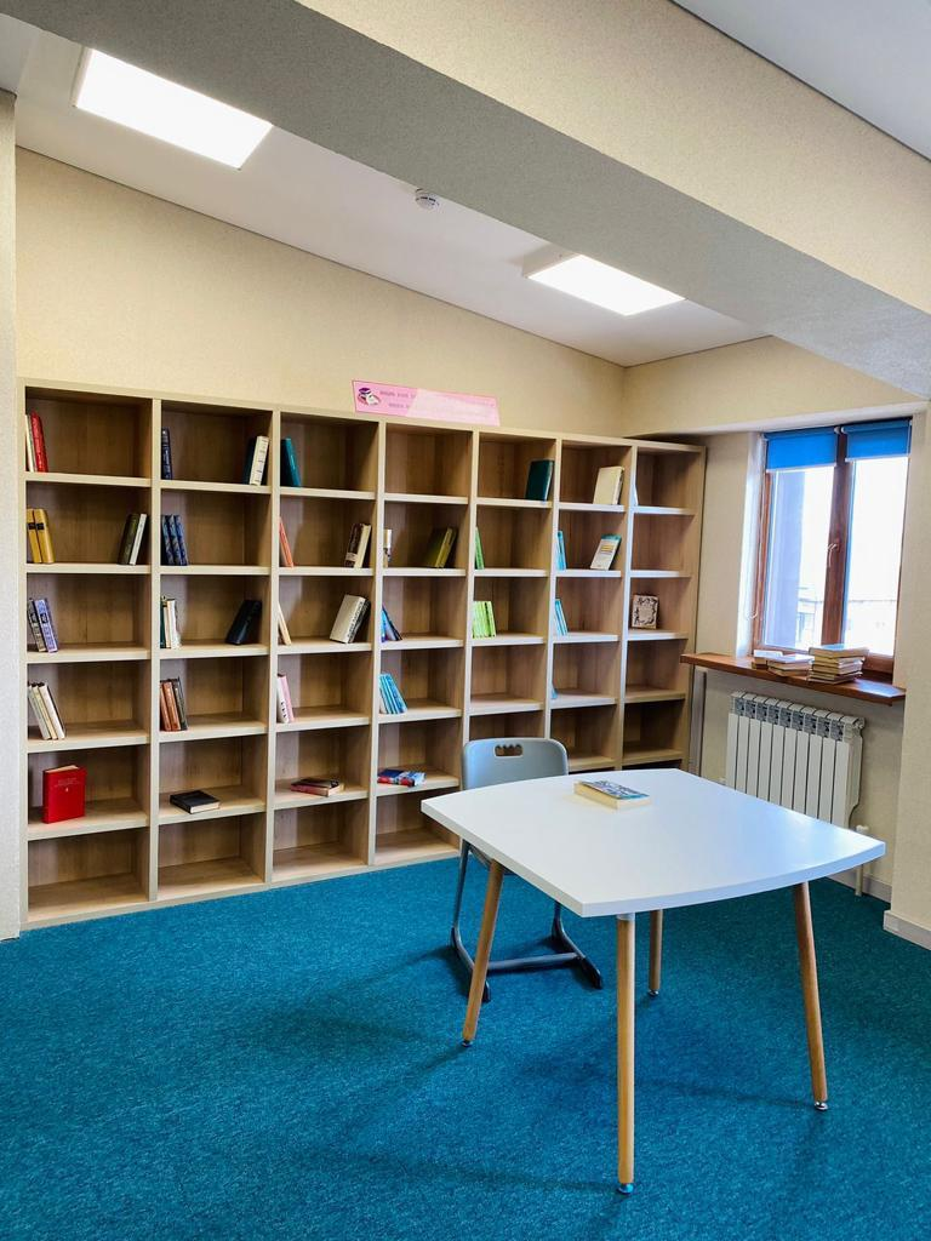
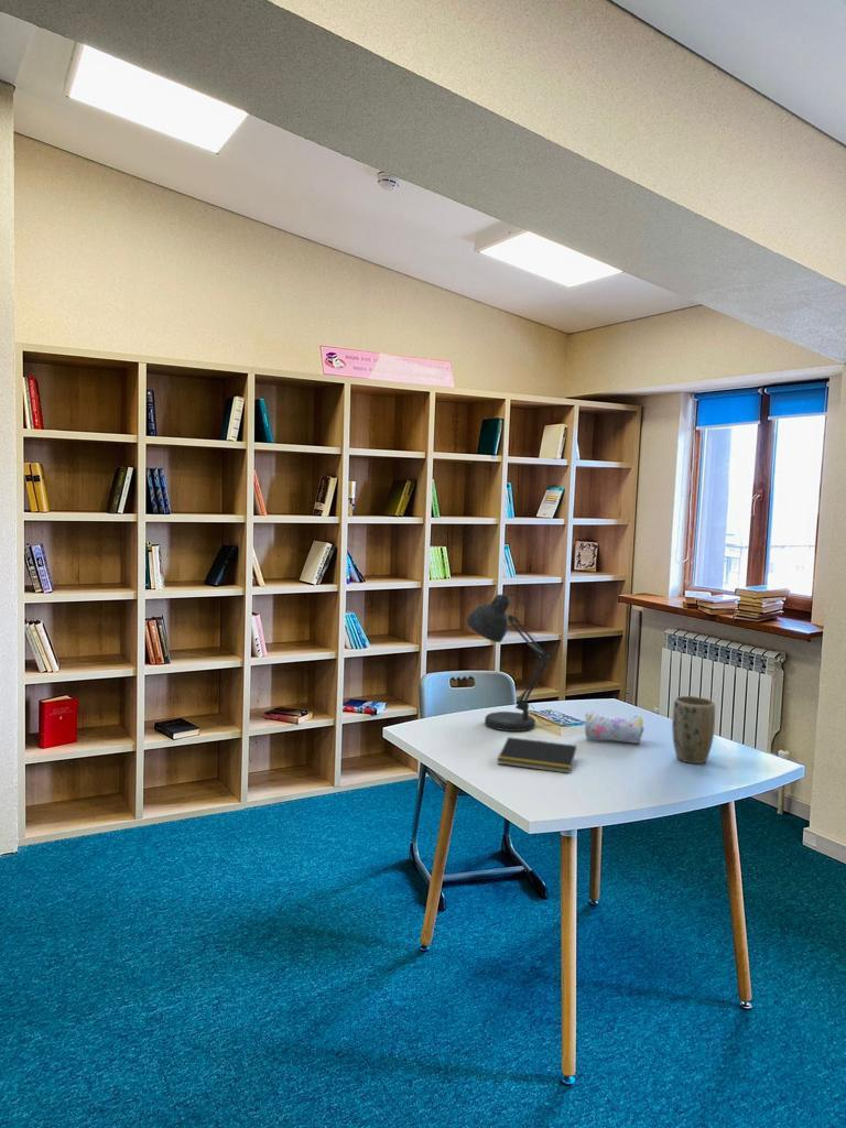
+ plant pot (693, 729)
+ notepad (536, 753)
+ pencil case (614, 727)
+ desk lamp (500, 641)
